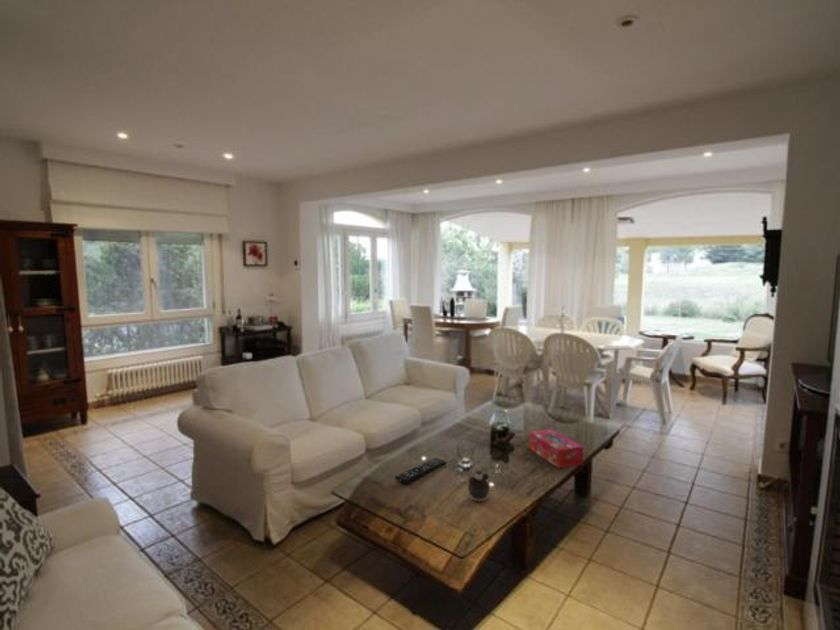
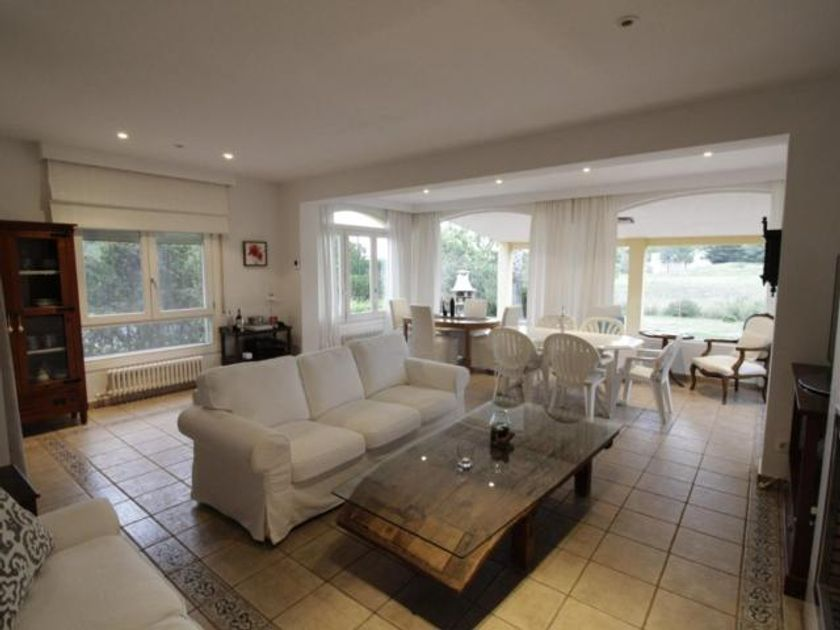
- tissue box (554, 447)
- remote control (421, 469)
- candle (478, 479)
